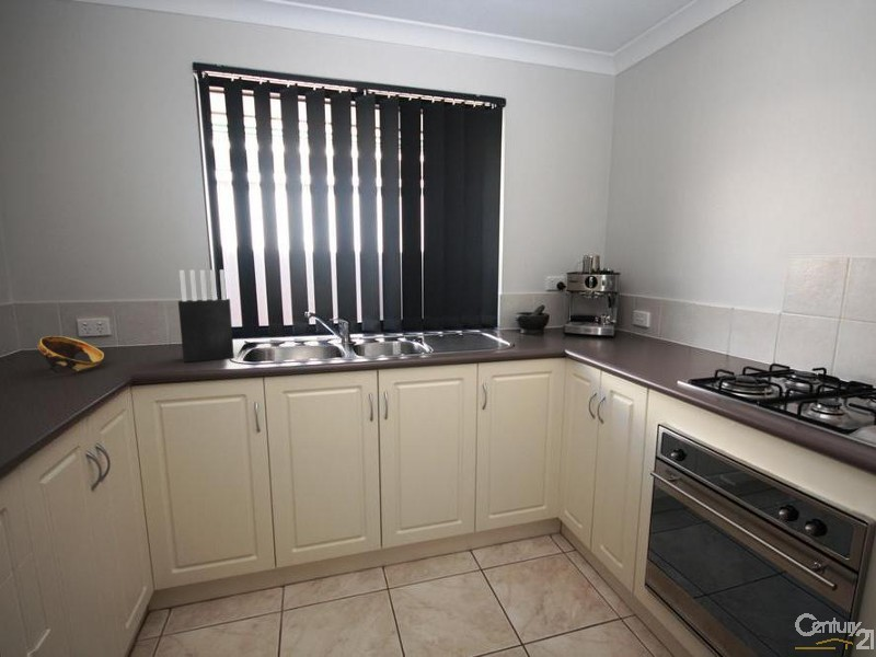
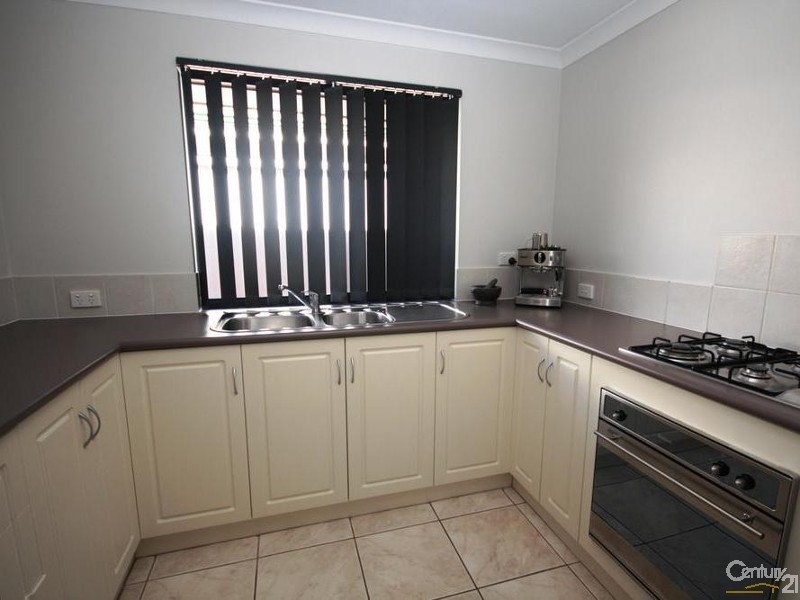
- bowl (72, 353)
- knife block (206, 313)
